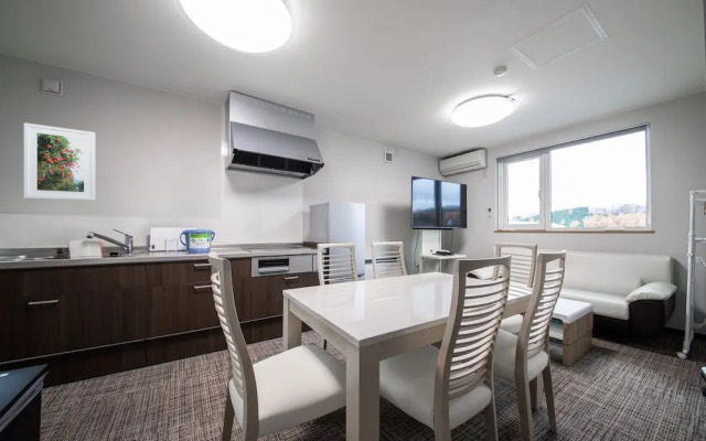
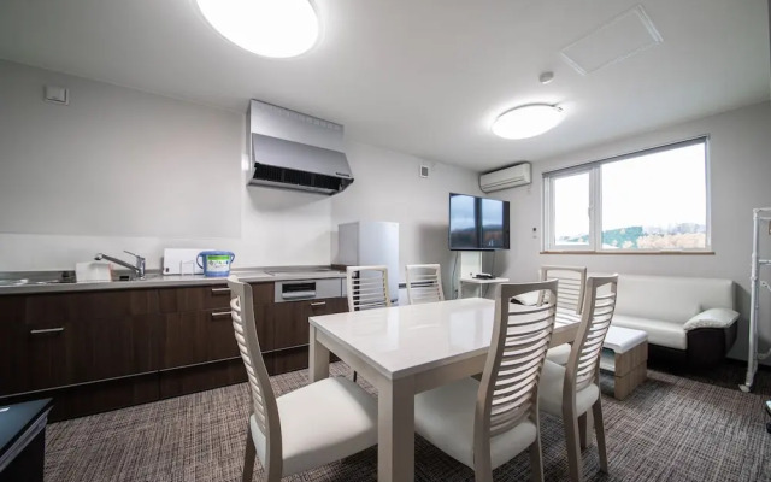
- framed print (61, 163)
